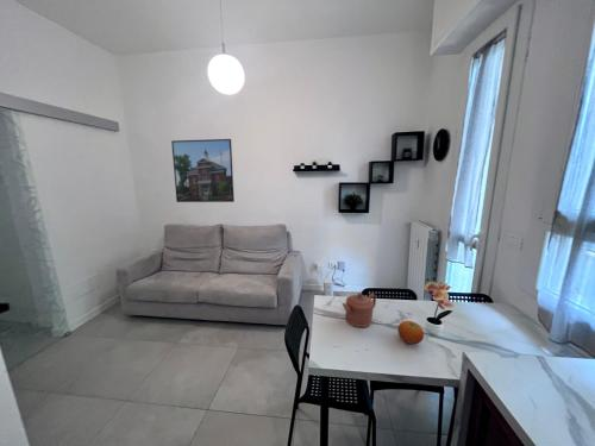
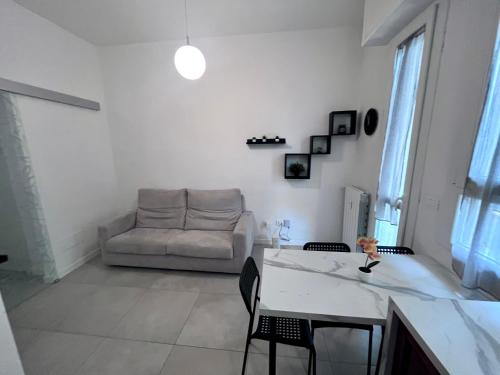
- fruit (409, 332)
- teapot (358, 306)
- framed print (202, 171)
